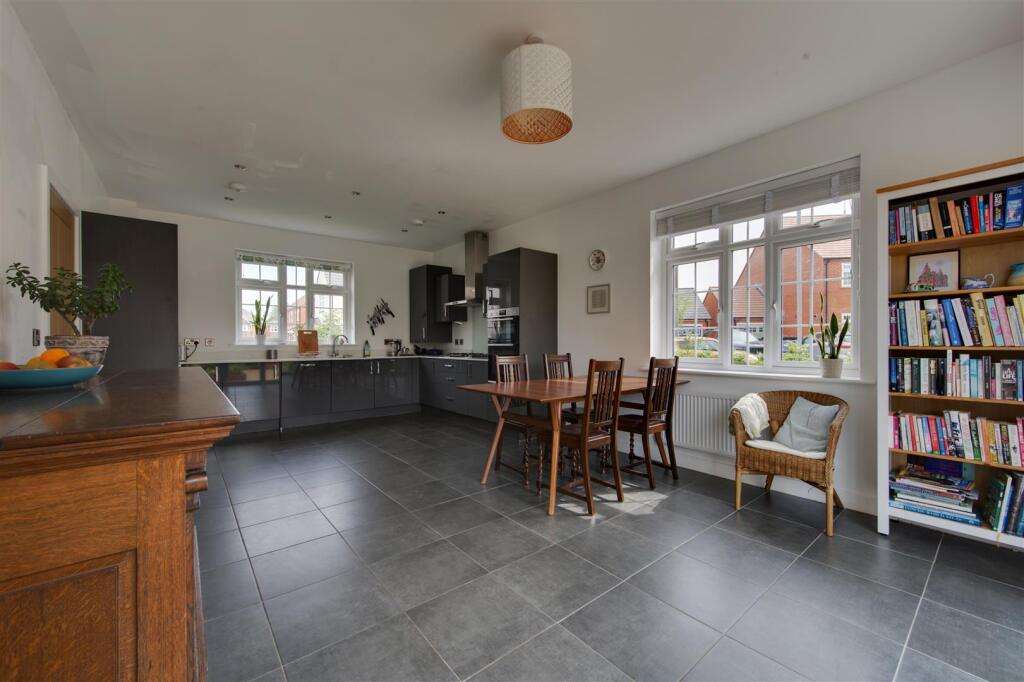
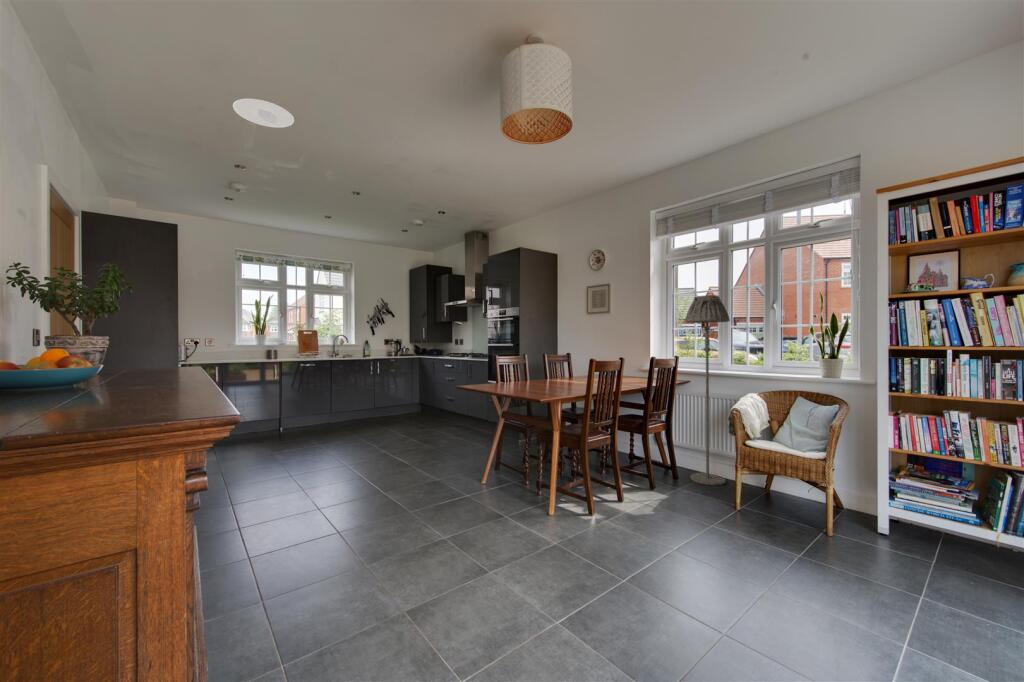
+ recessed light (264, 111)
+ floor lamp (707, 388)
